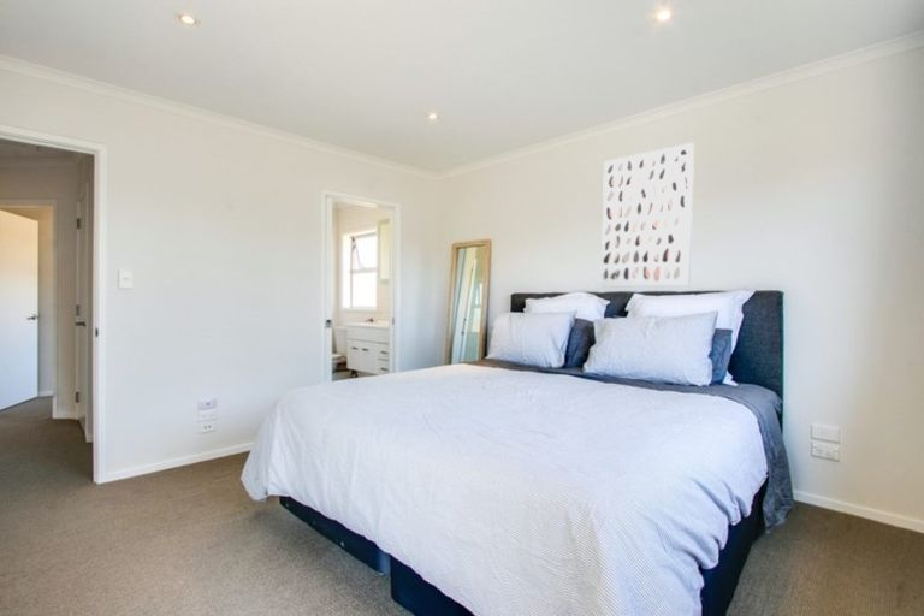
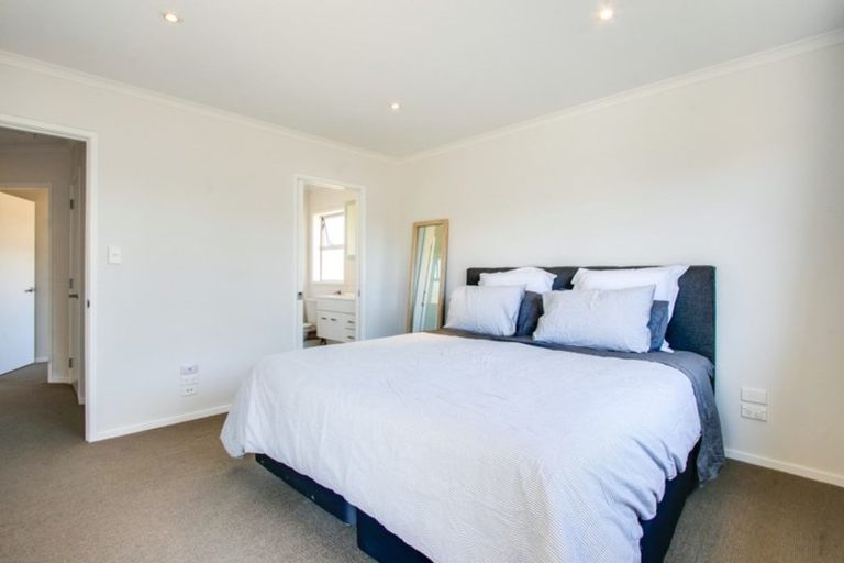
- wall art (644, 219)
